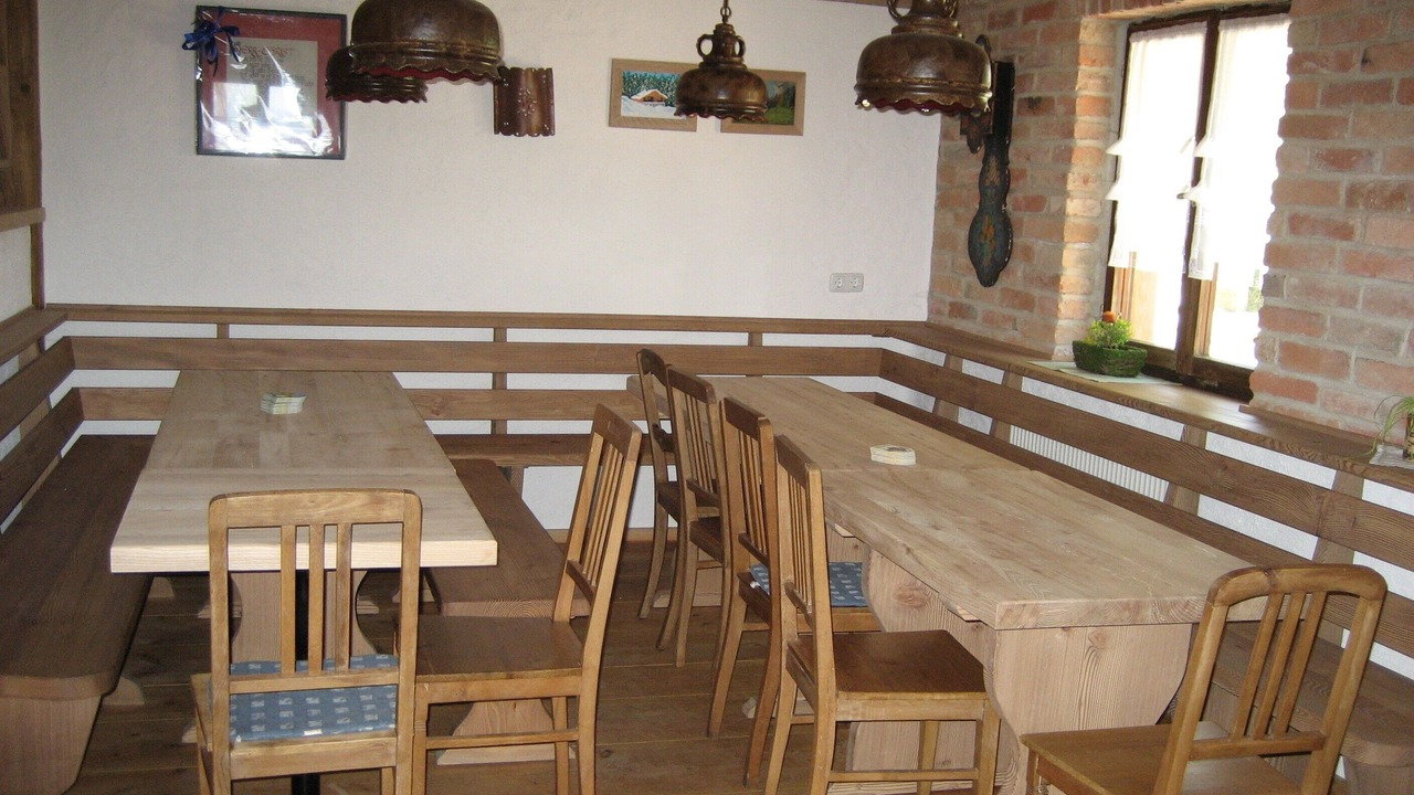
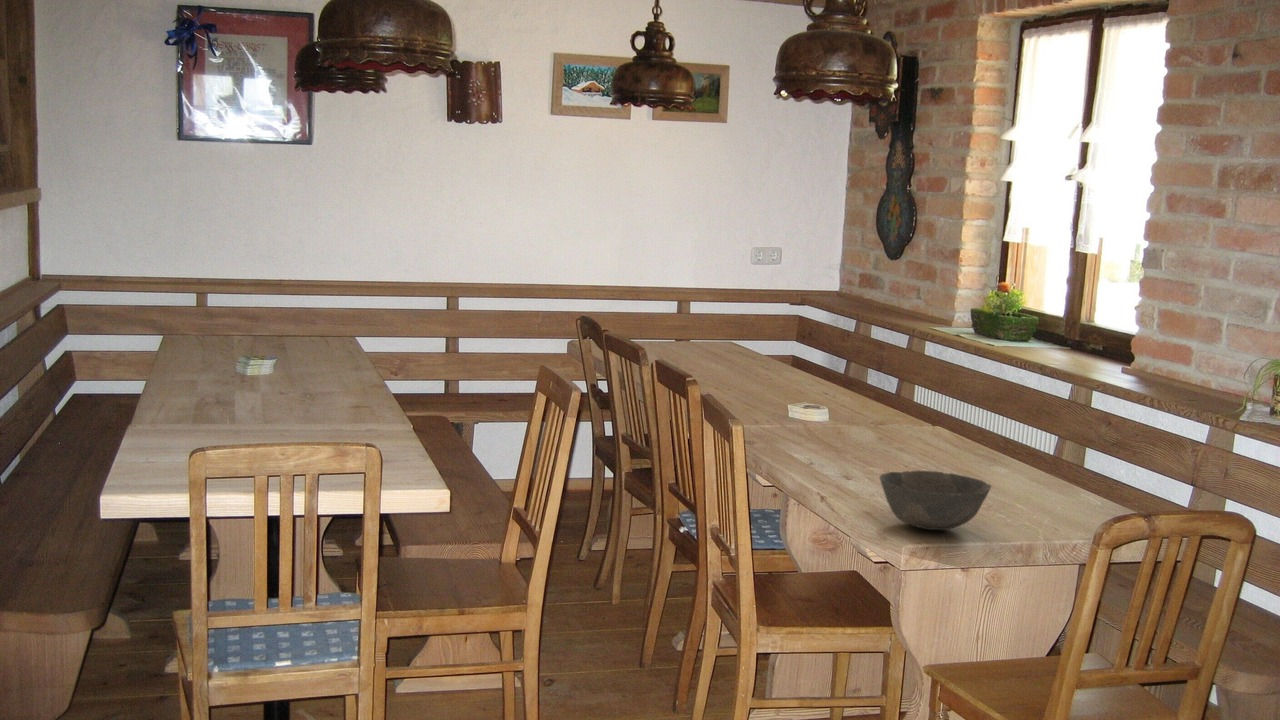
+ bowl (932, 503)
